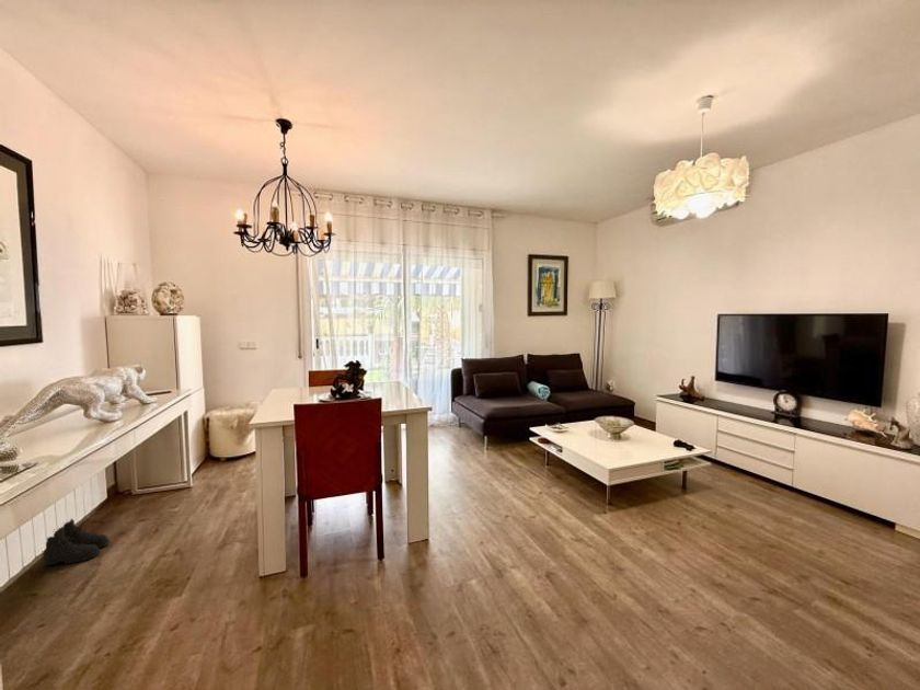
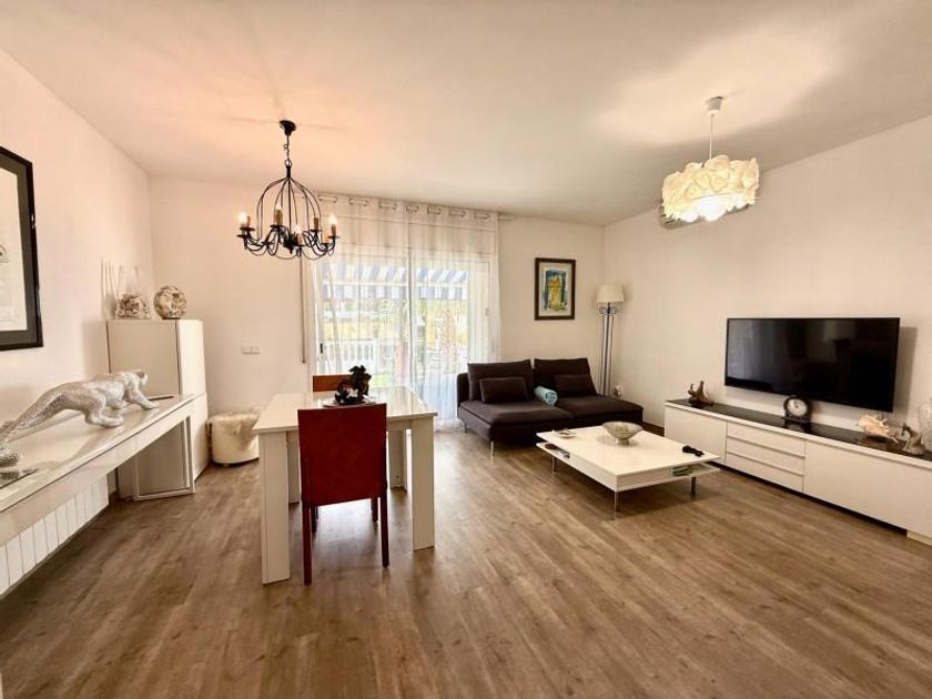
- boots (76, 538)
